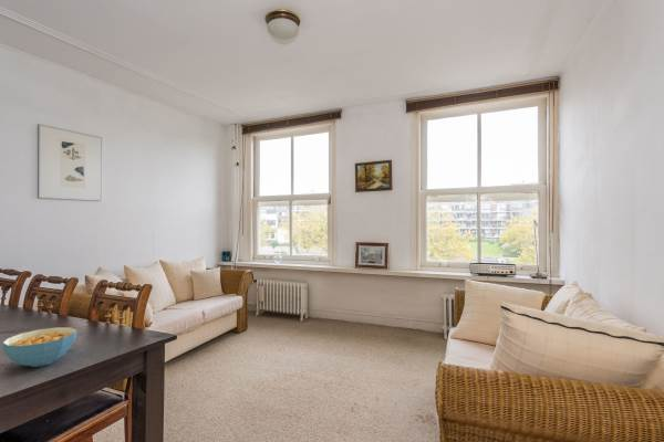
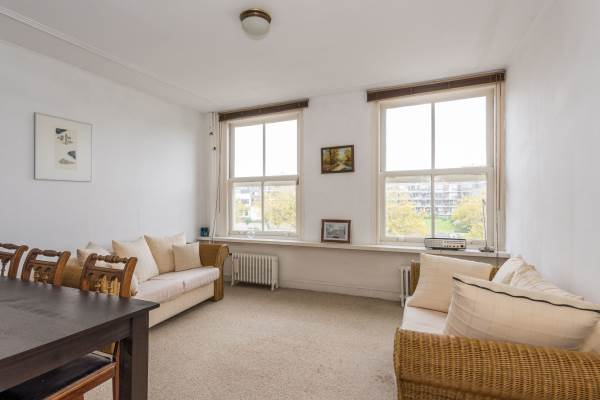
- cereal bowl (41, 349)
